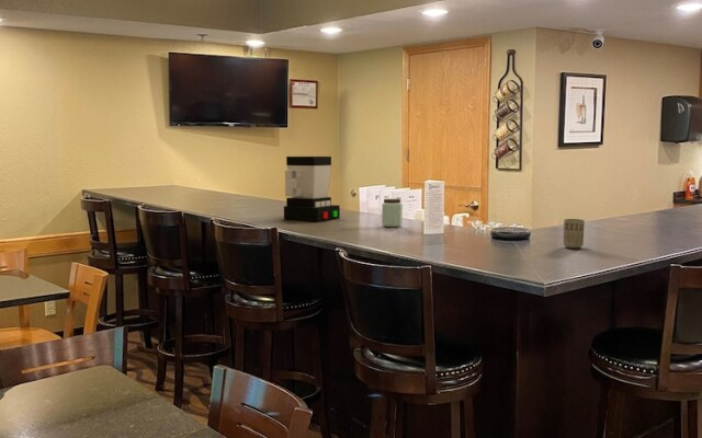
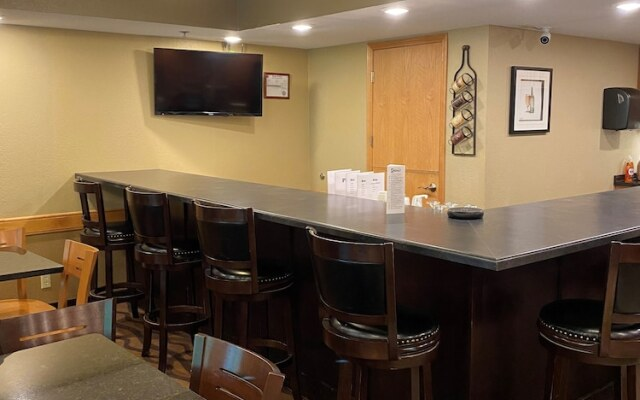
- coffee maker (309, 187)
- peanut butter (392, 212)
- cup (573, 233)
